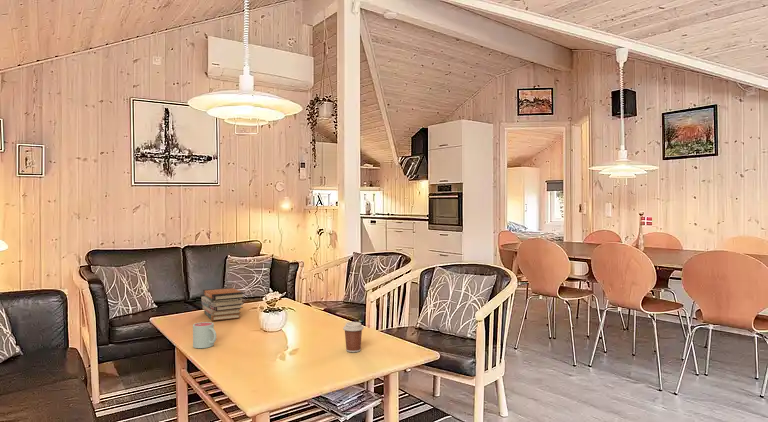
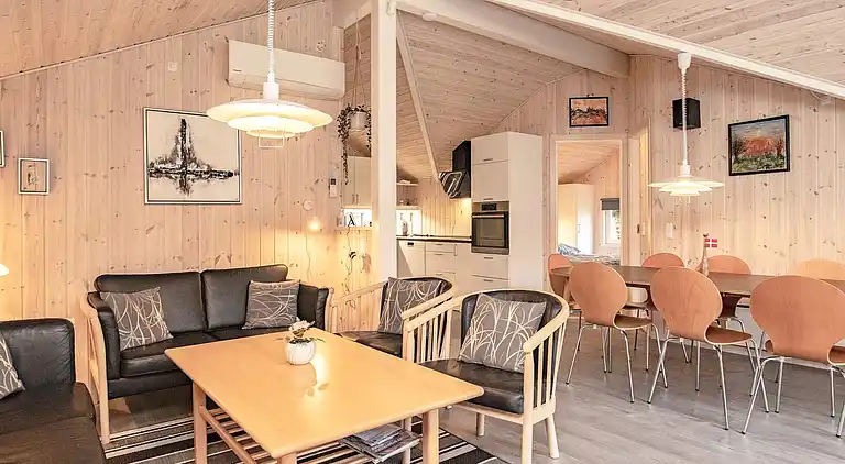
- coffee cup (353, 336)
- book stack (222, 303)
- mug (206, 335)
